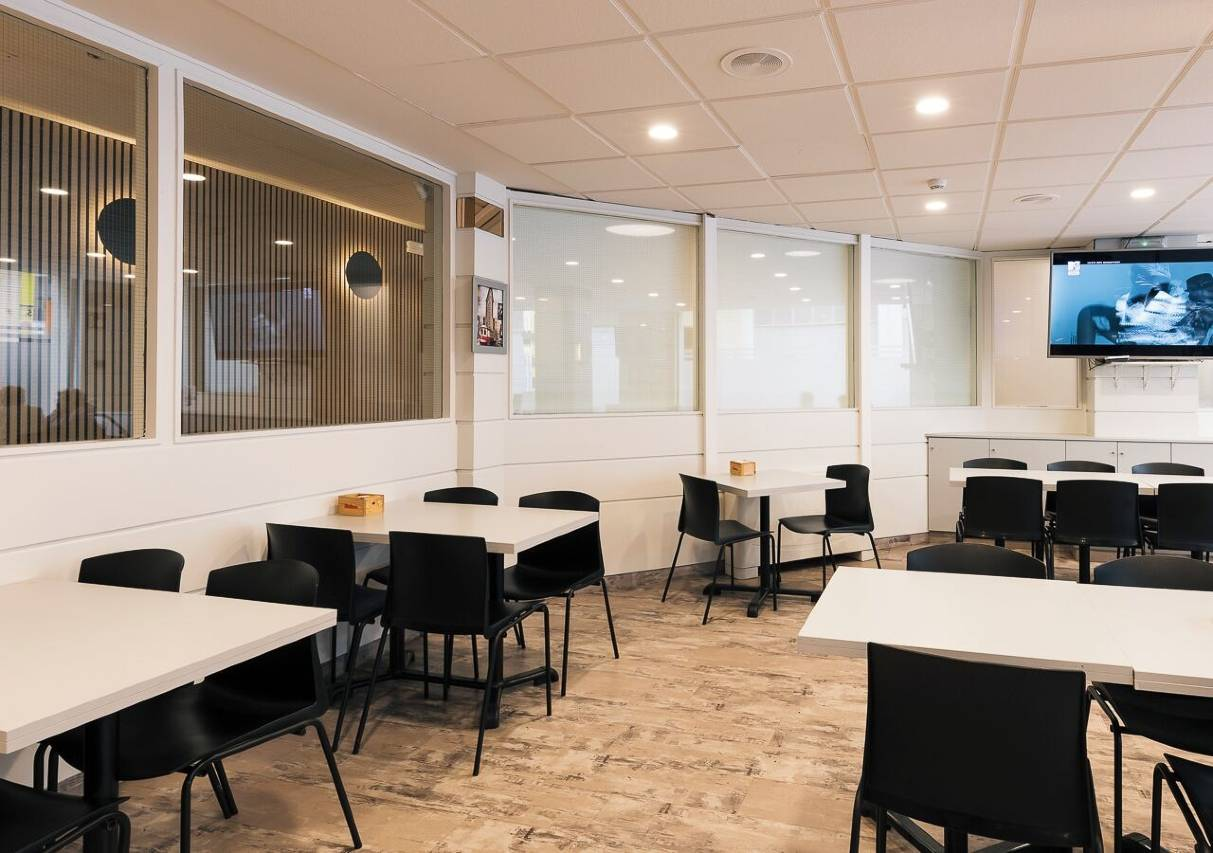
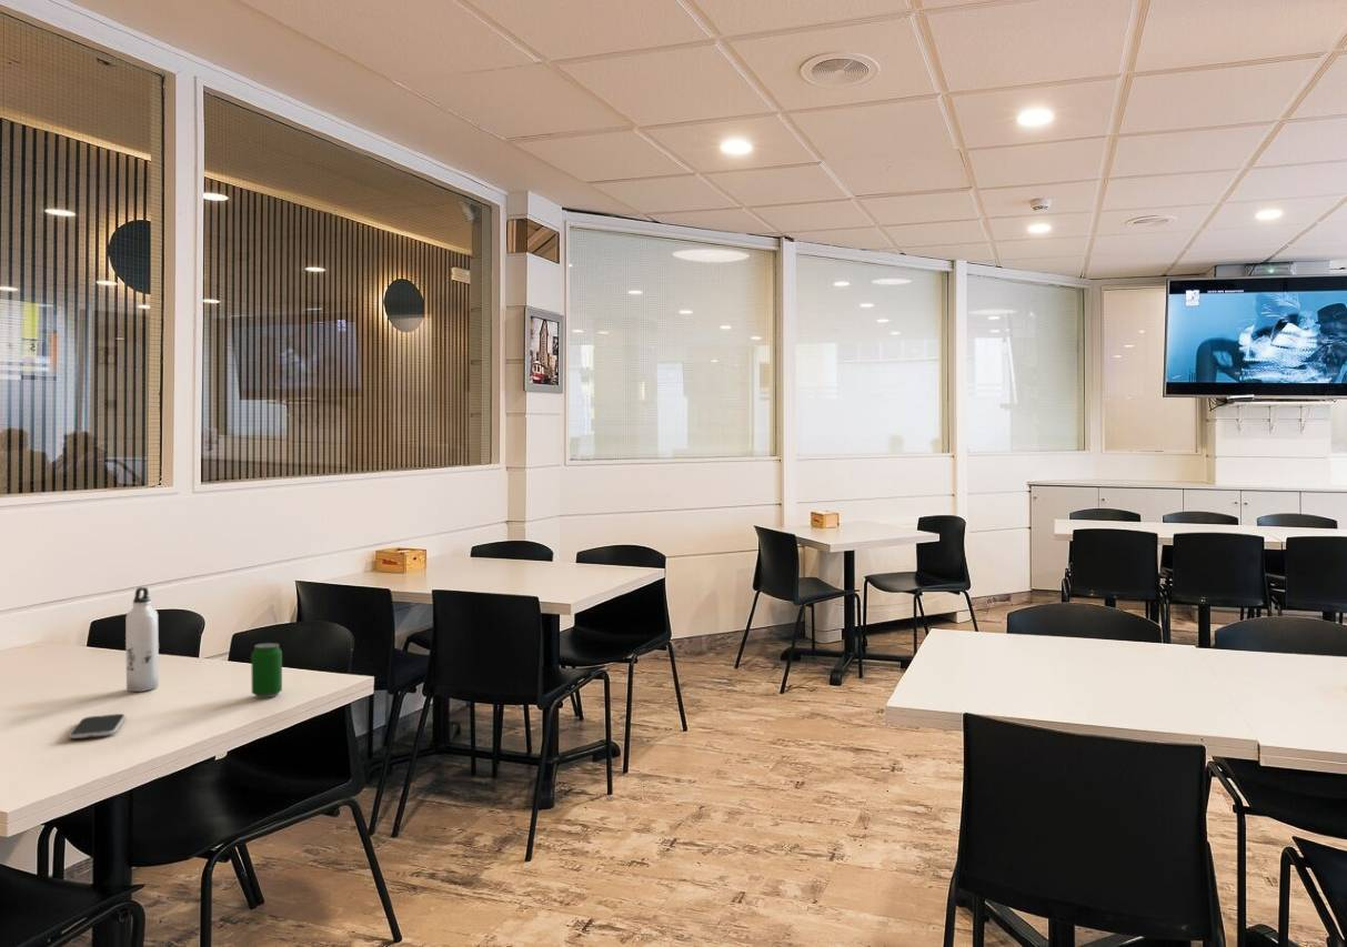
+ beverage can (267, 669)
+ water bottle (142, 637)
+ smartphone (98, 726)
